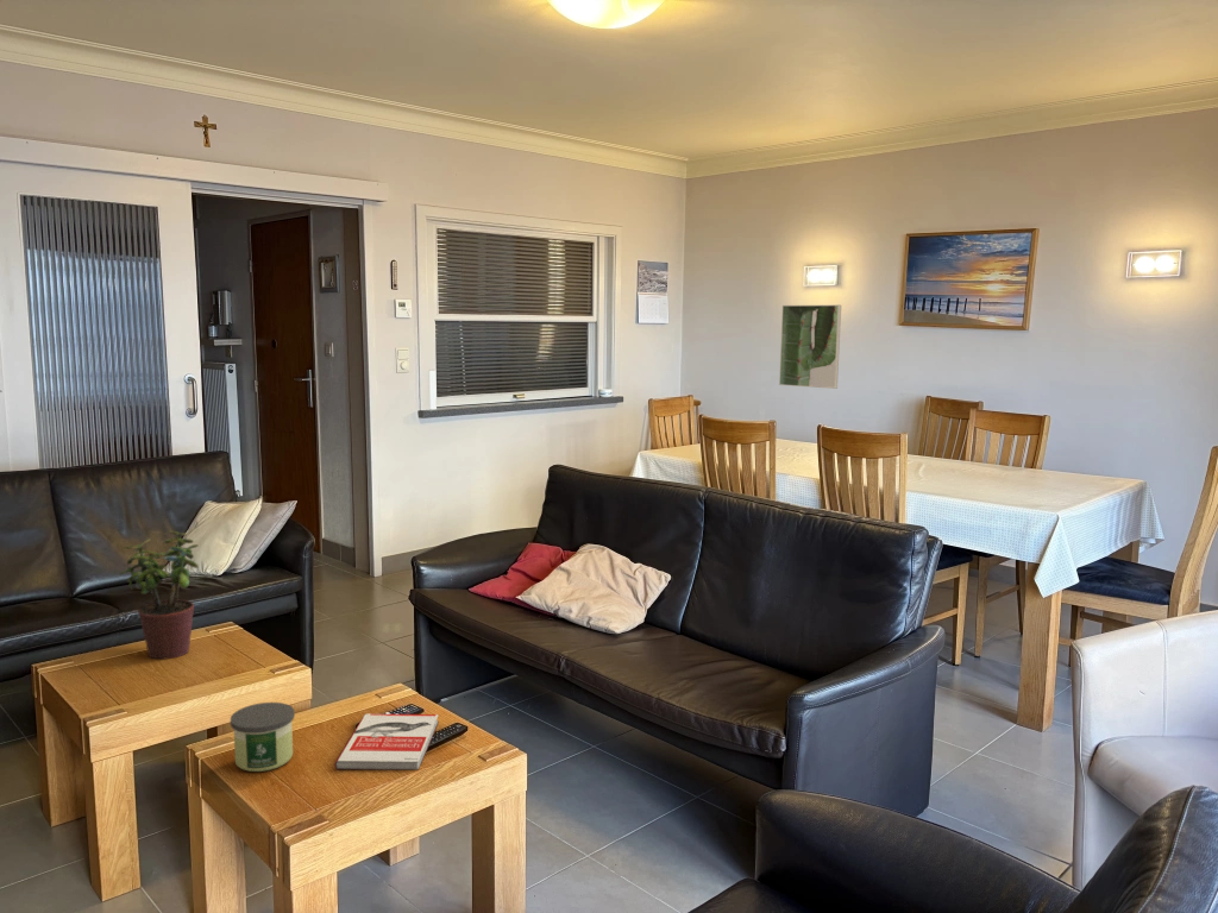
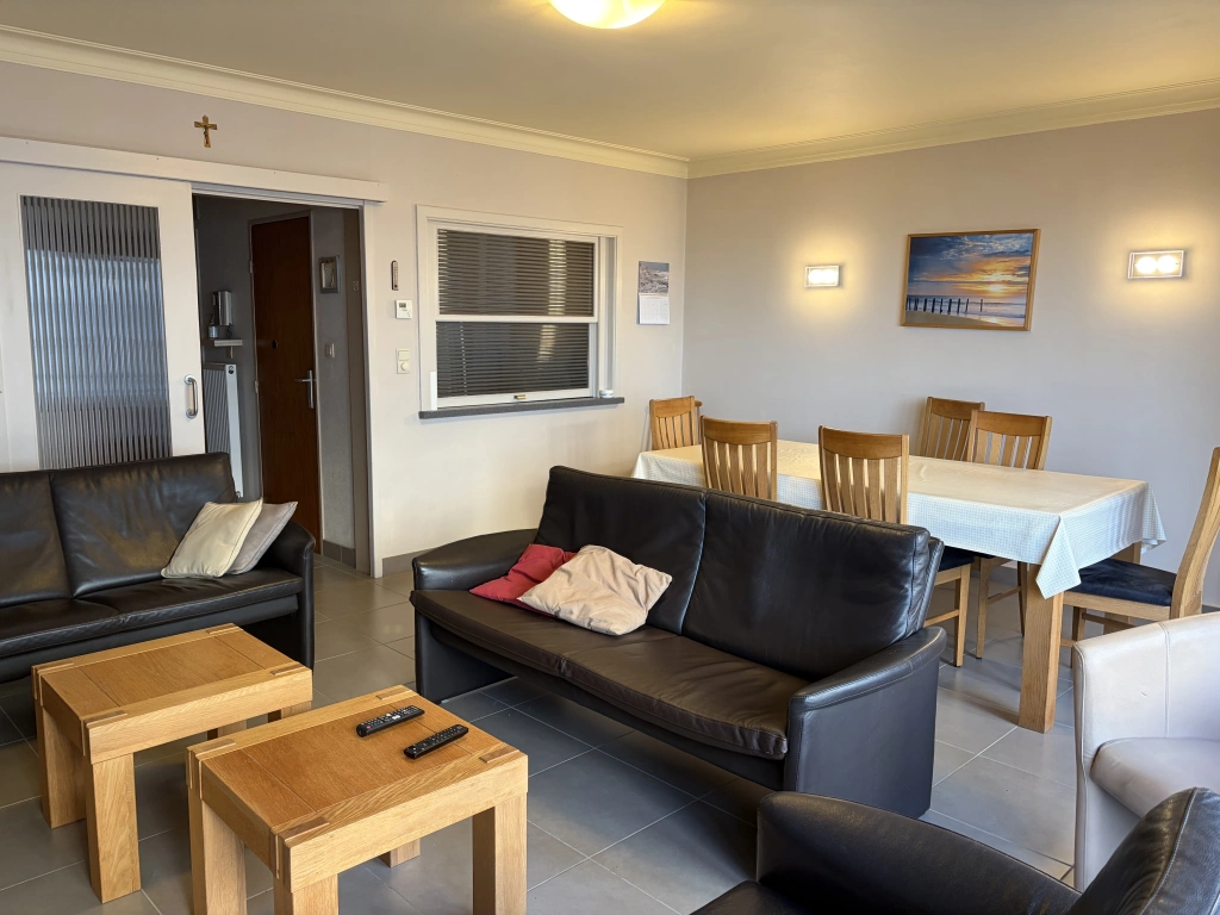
- candle (263, 737)
- book (389, 739)
- potted plant (170, 594)
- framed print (809, 346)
